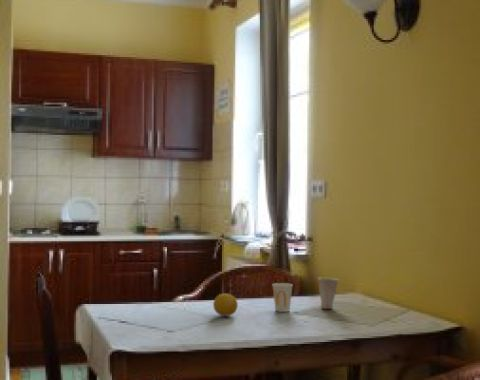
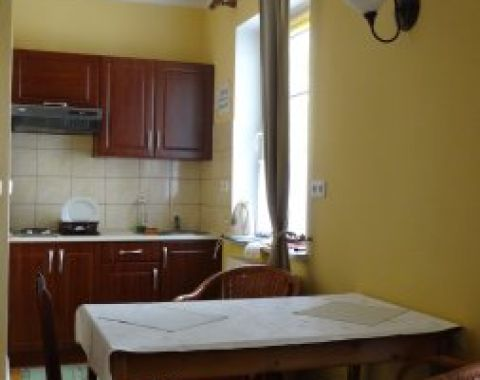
- cup (282, 297)
- fruit (225, 304)
- cup (328, 292)
